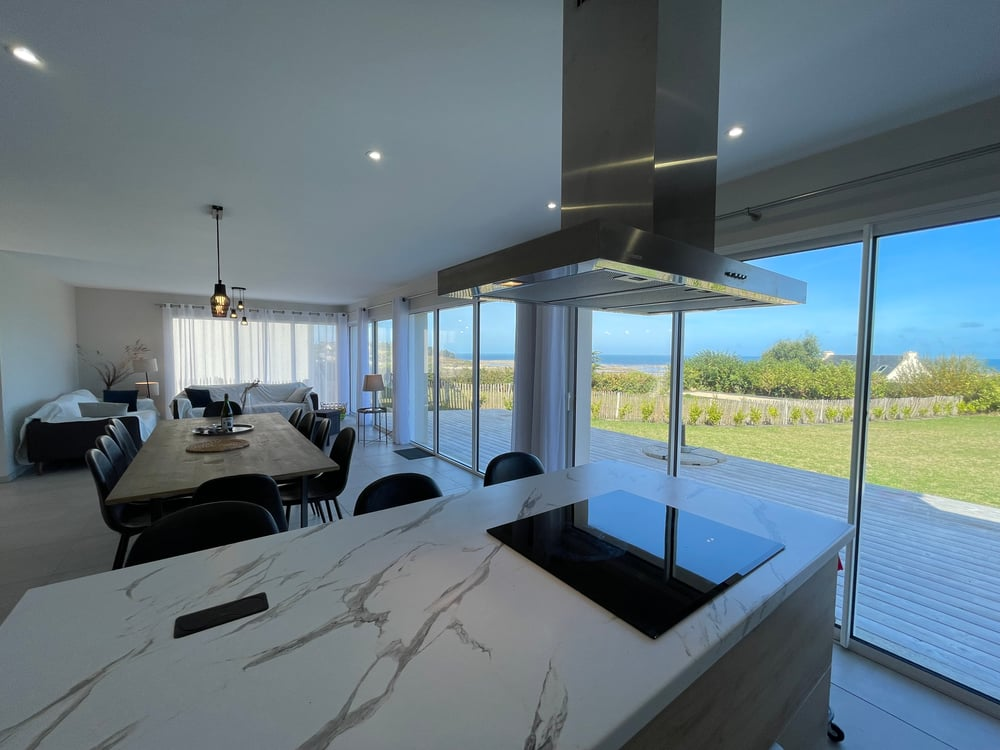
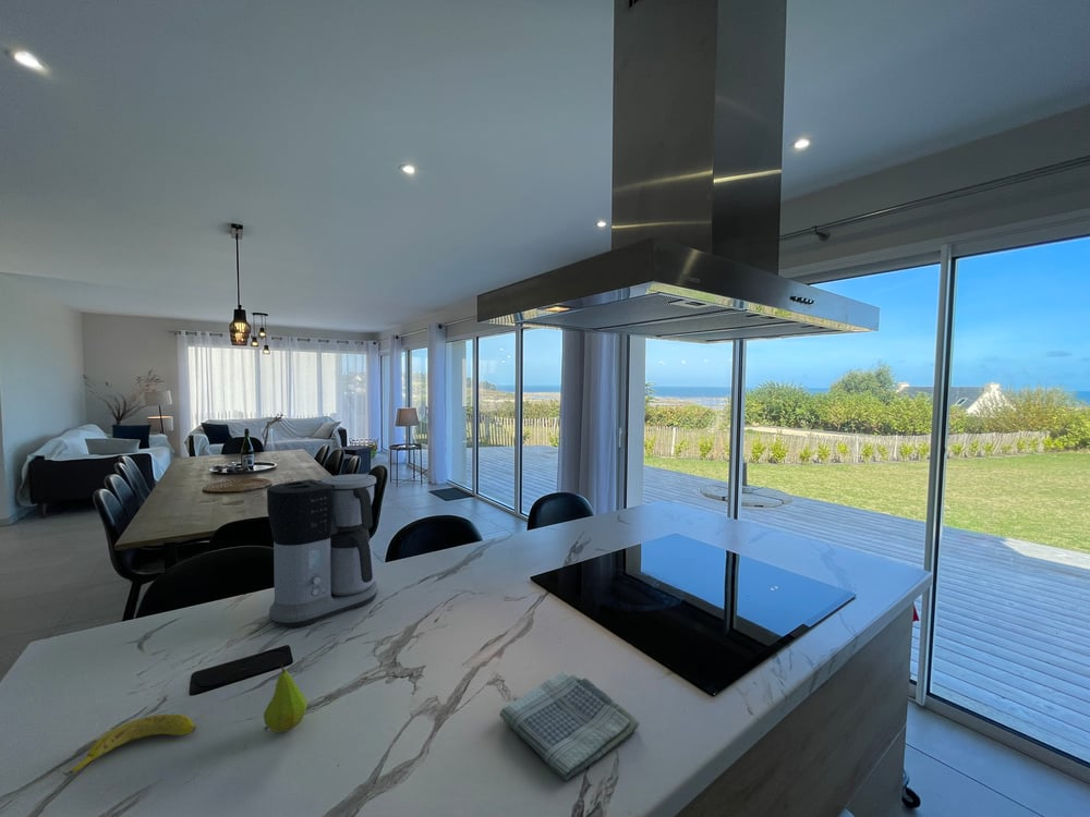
+ dish towel (569, 715)
+ coffee maker (329, 545)
+ banana (135, 739)
+ fruit (286, 694)
